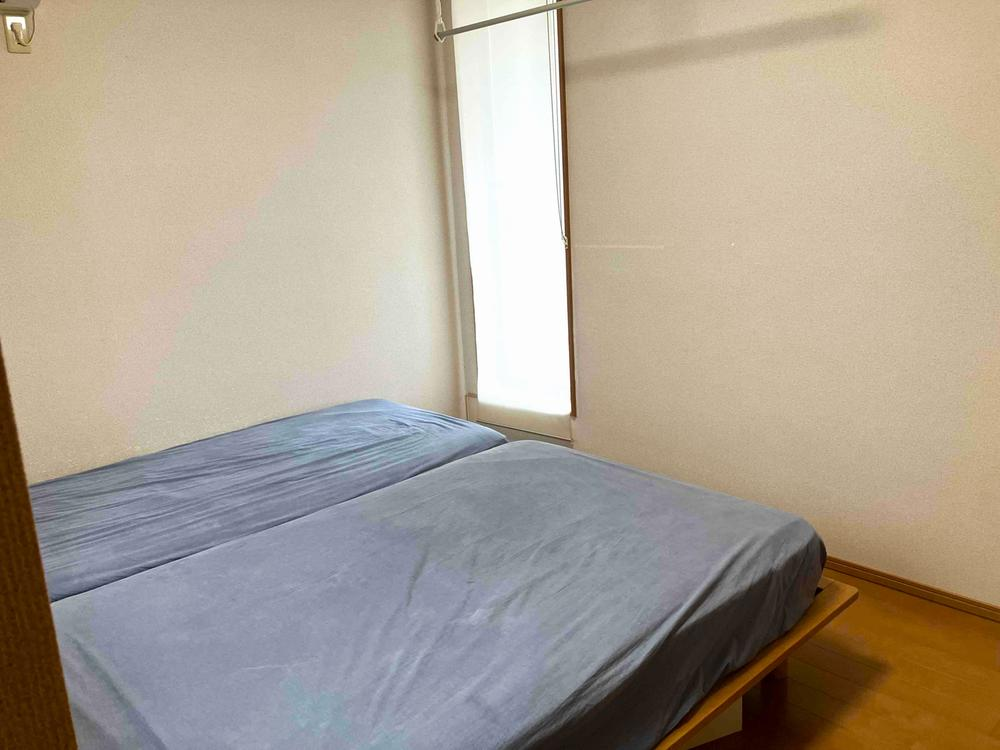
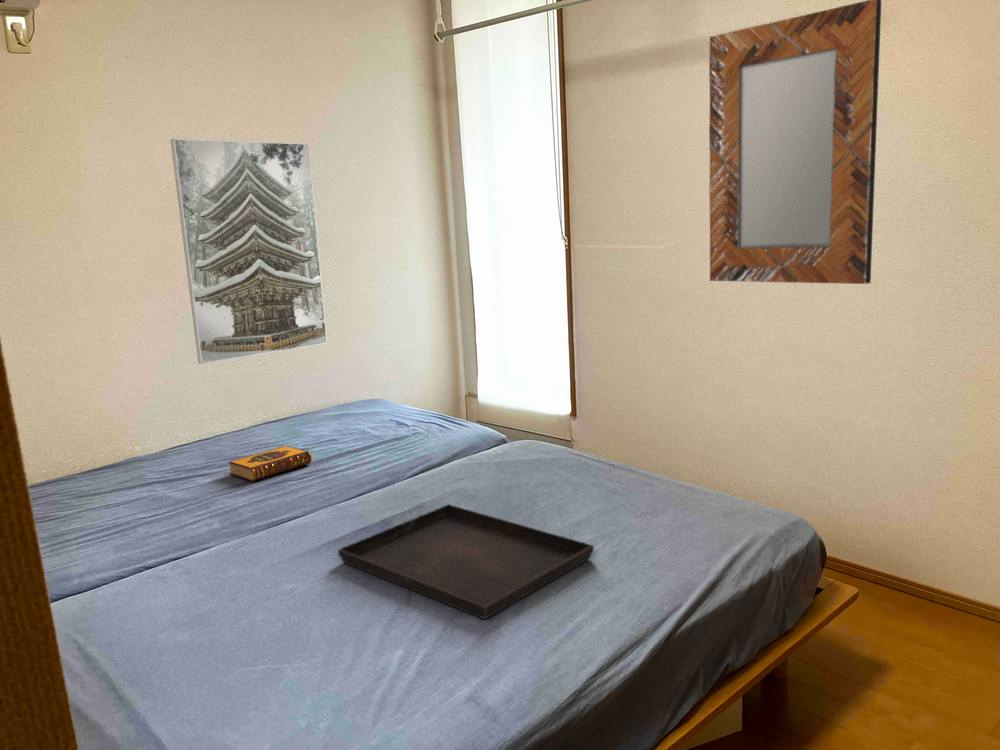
+ home mirror (786, 154)
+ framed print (255, 249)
+ hardback book (271, 463)
+ serving tray (464, 553)
